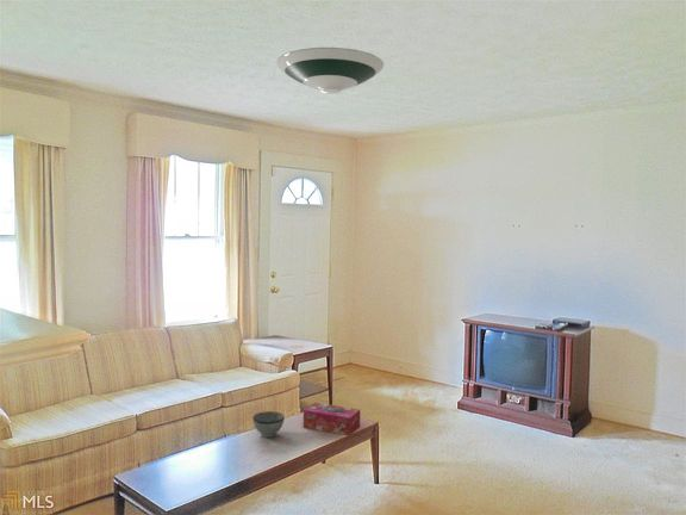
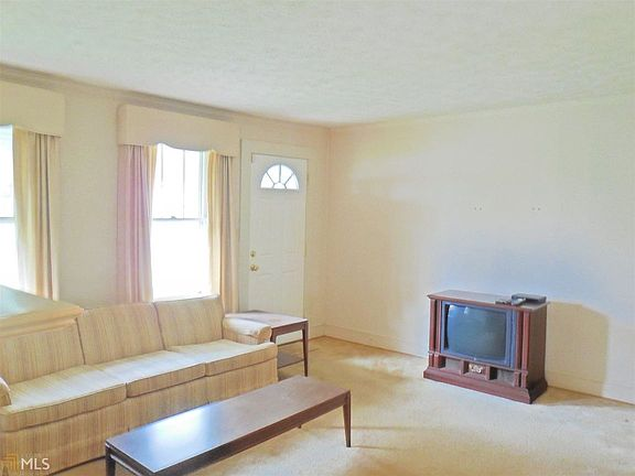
- bowl (268, 426)
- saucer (330, 77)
- tissue box (331, 418)
